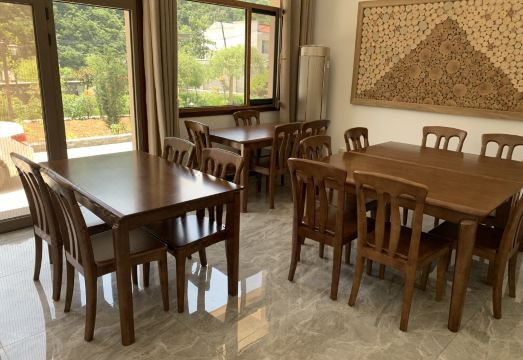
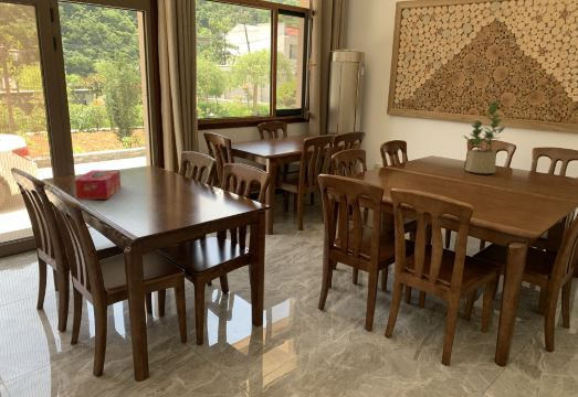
+ potted plant (480, 137)
+ tissue box (98, 183)
